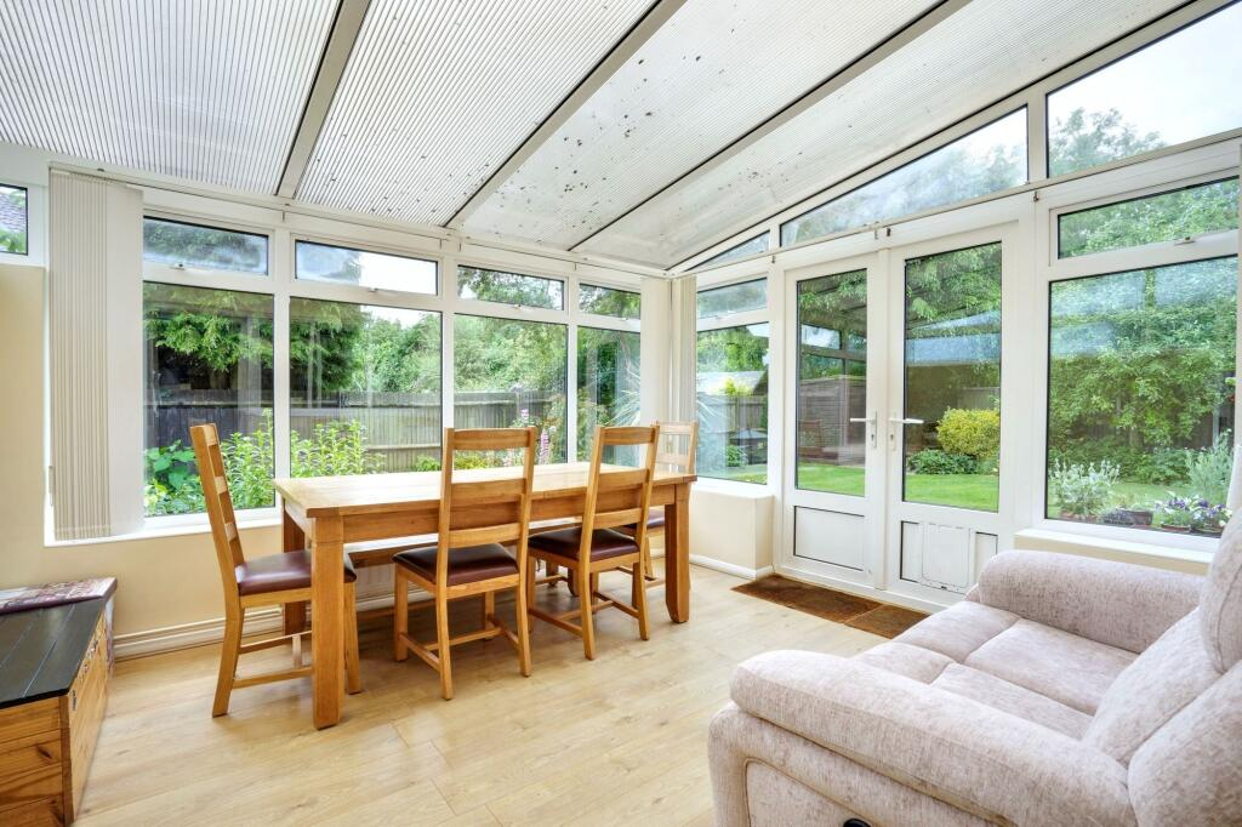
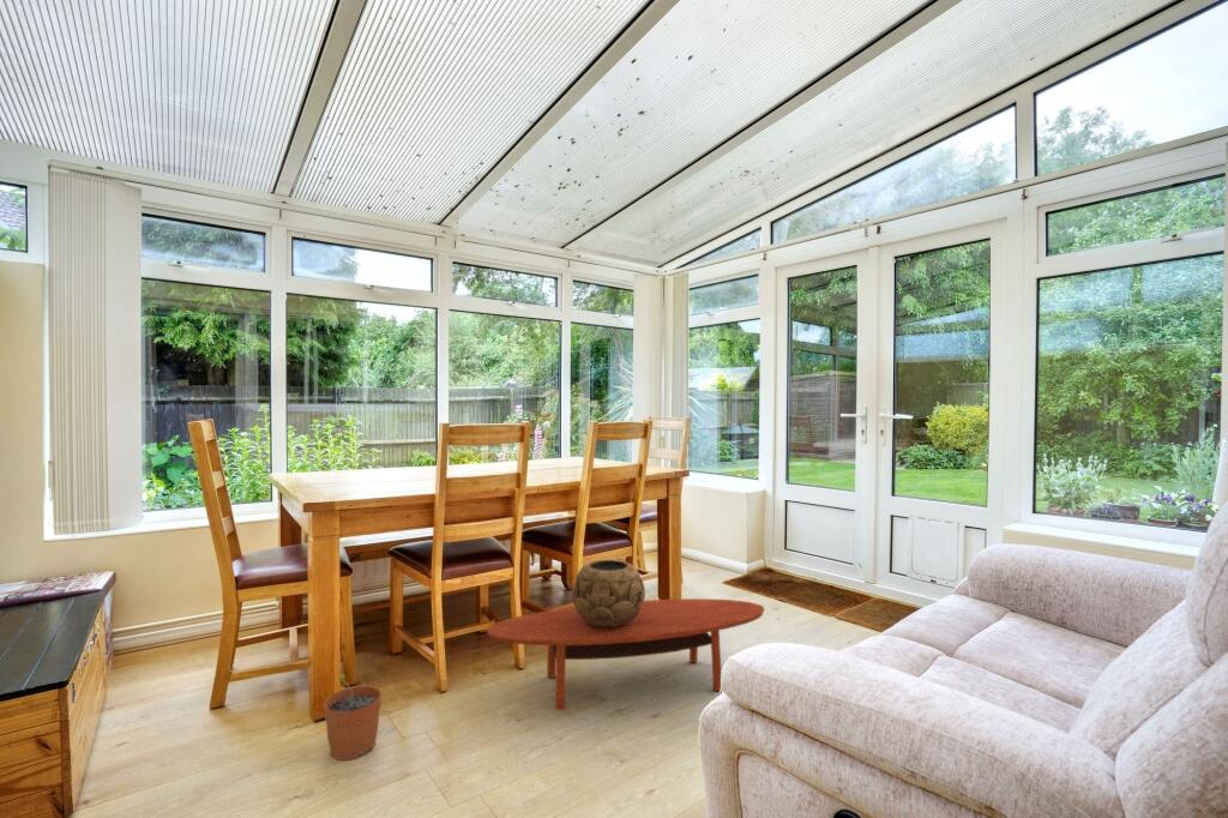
+ coffee table (632, 650)
+ plant pot (353, 710)
+ decorative bowl (608, 593)
